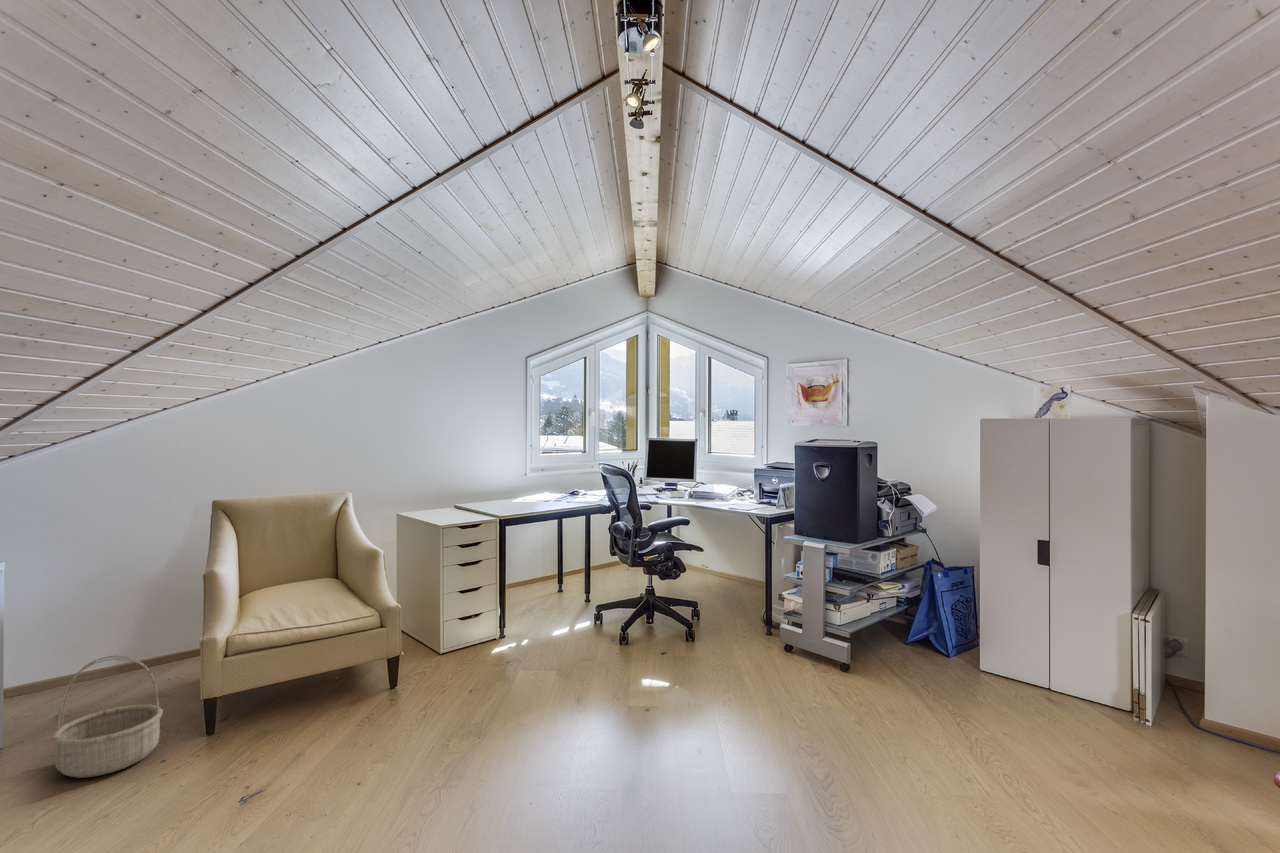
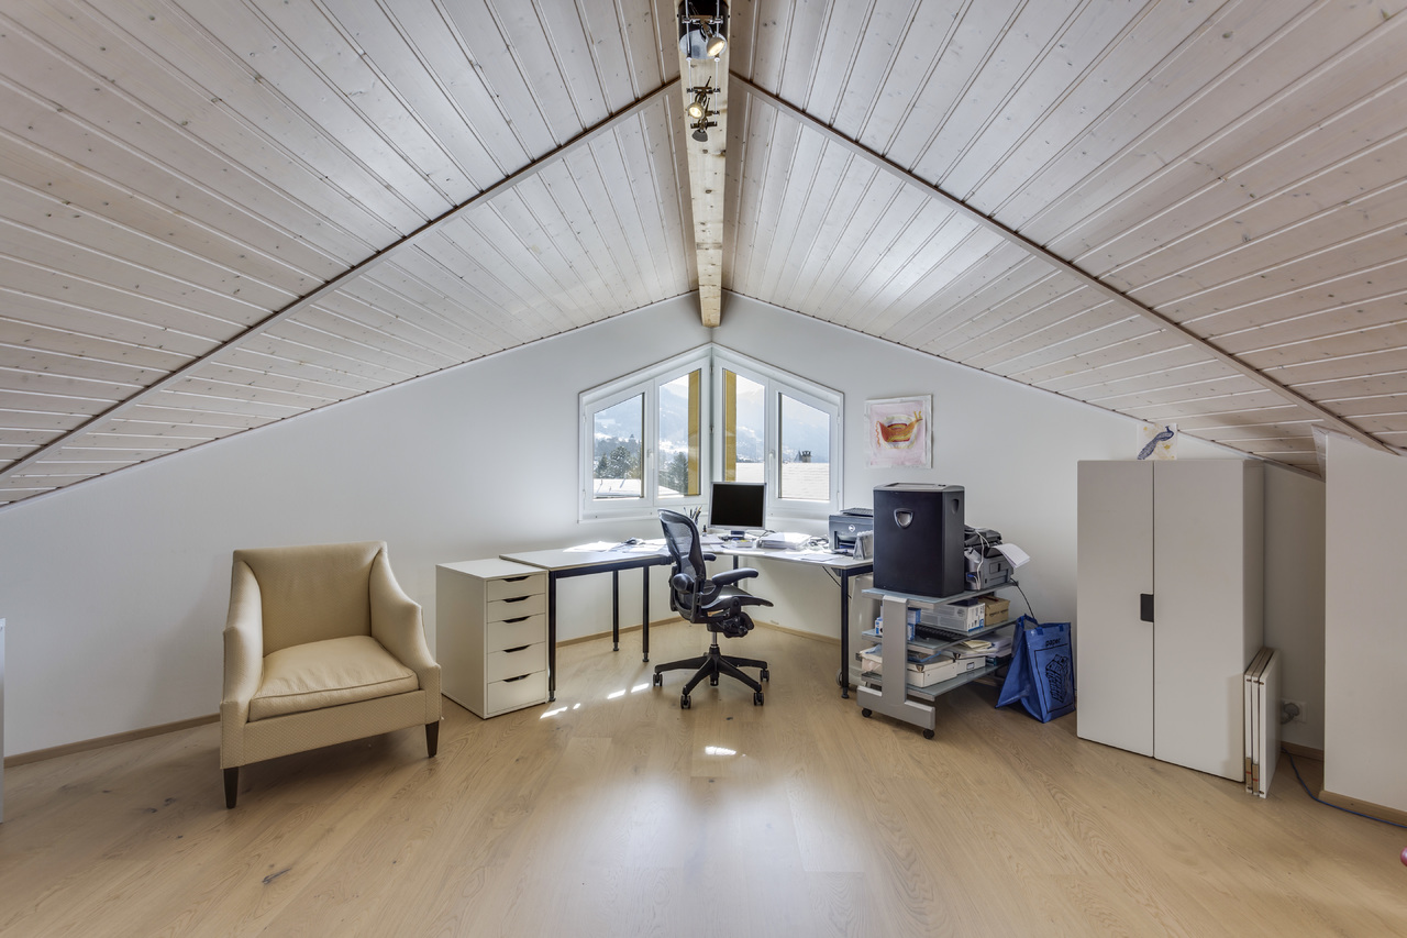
- basket (110, 709)
